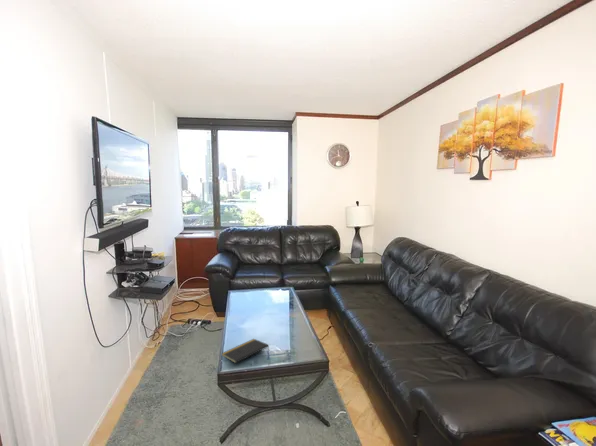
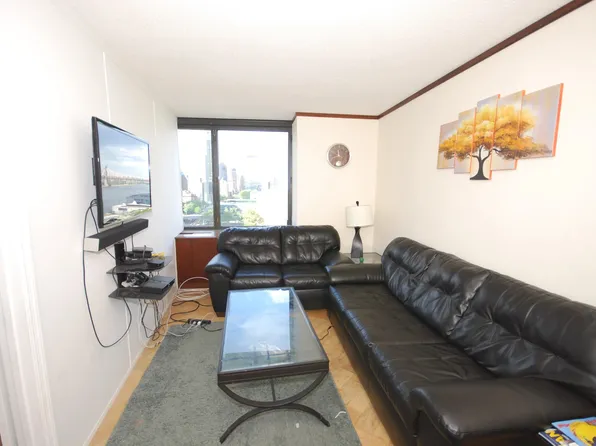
- notepad (245, 350)
